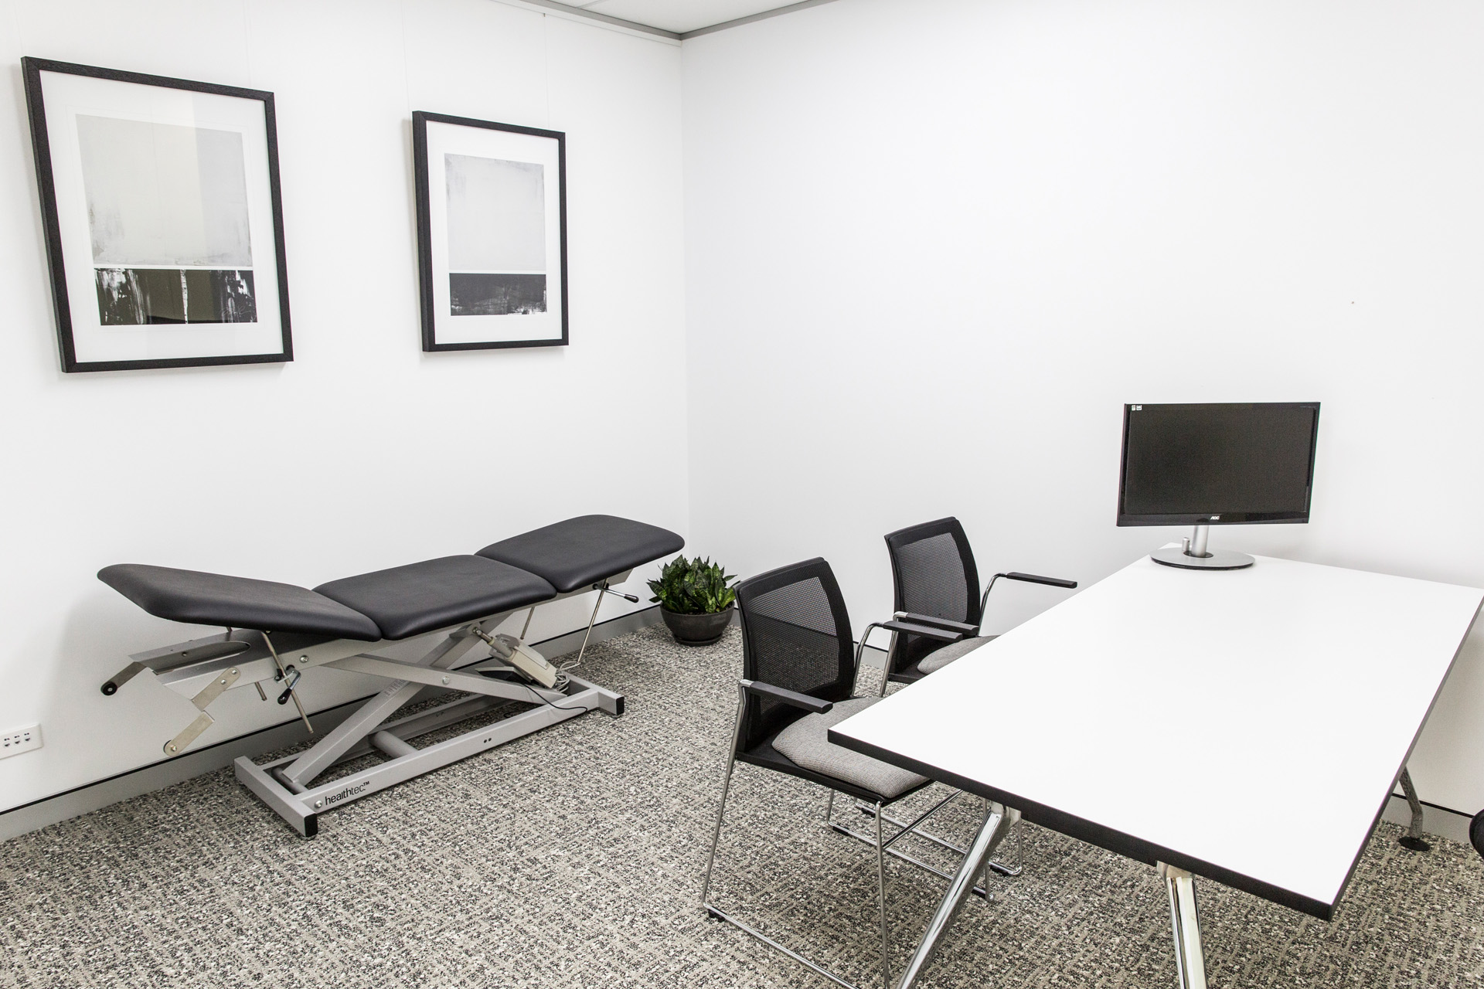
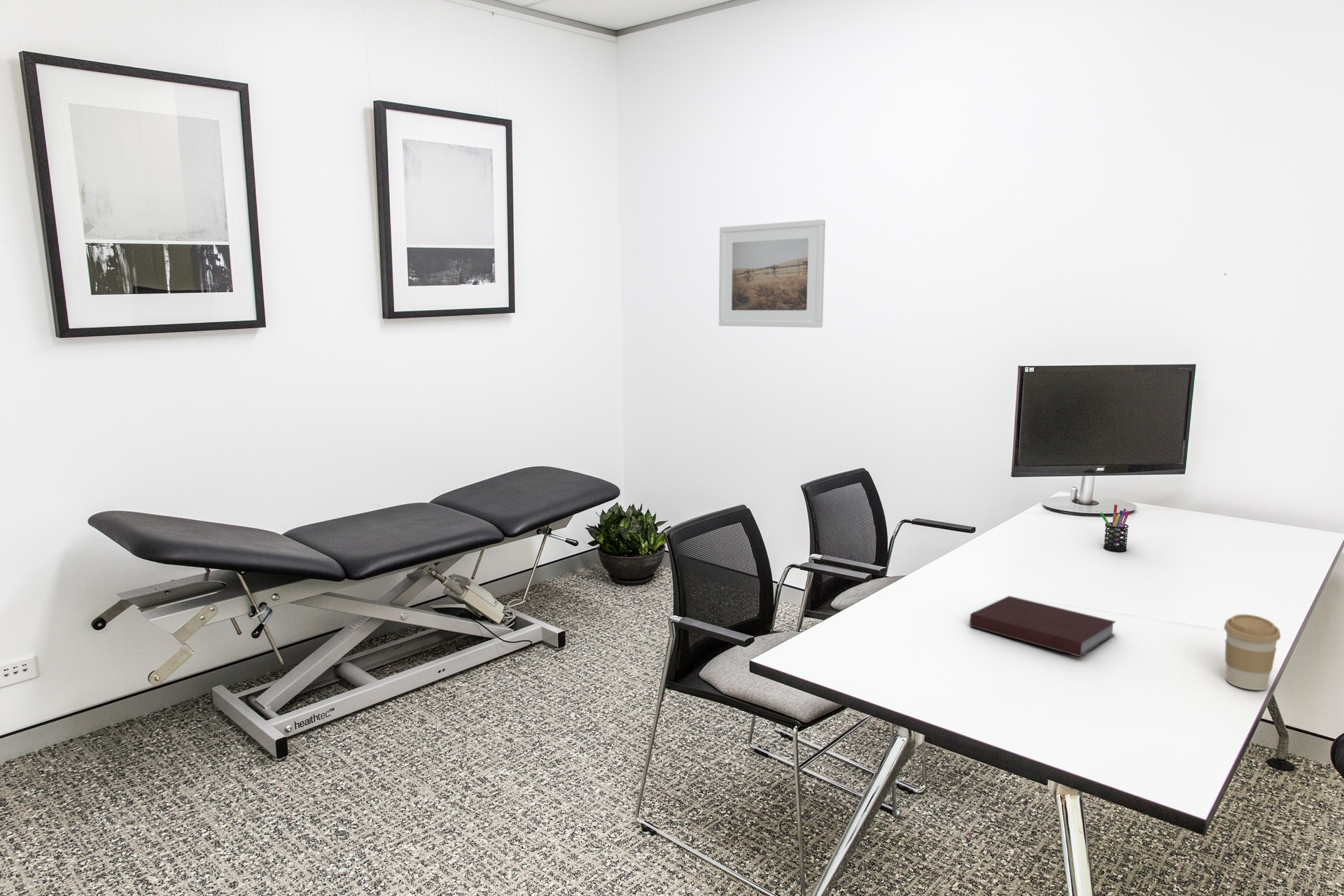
+ pen holder (1113, 527)
+ notebook (1042, 624)
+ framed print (769, 275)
+ coffee cup (1250, 651)
